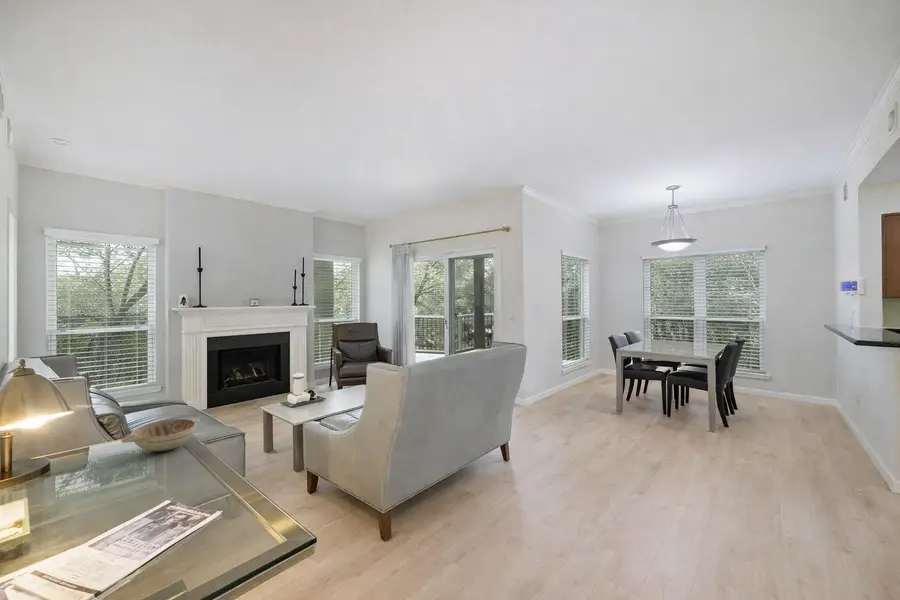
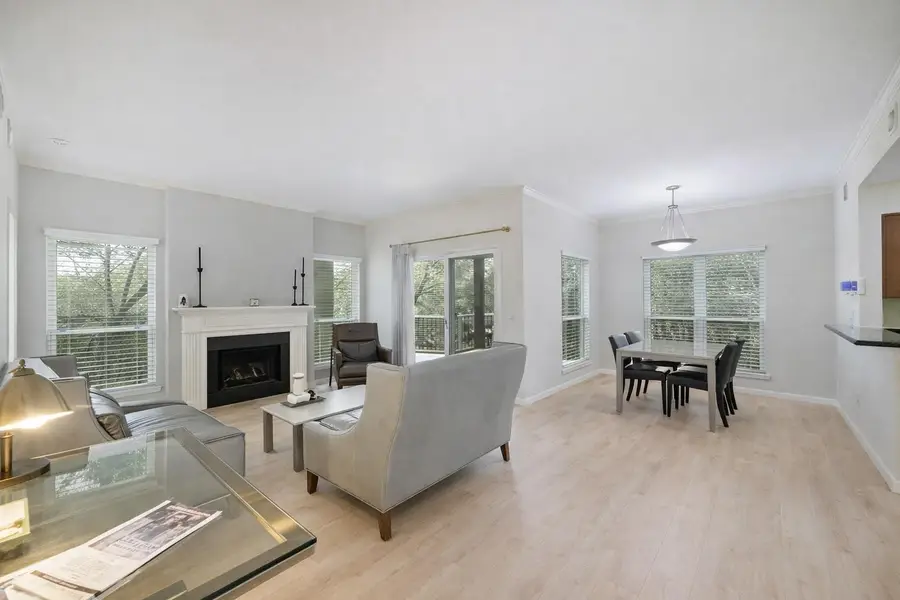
- decorative bowl (164, 437)
